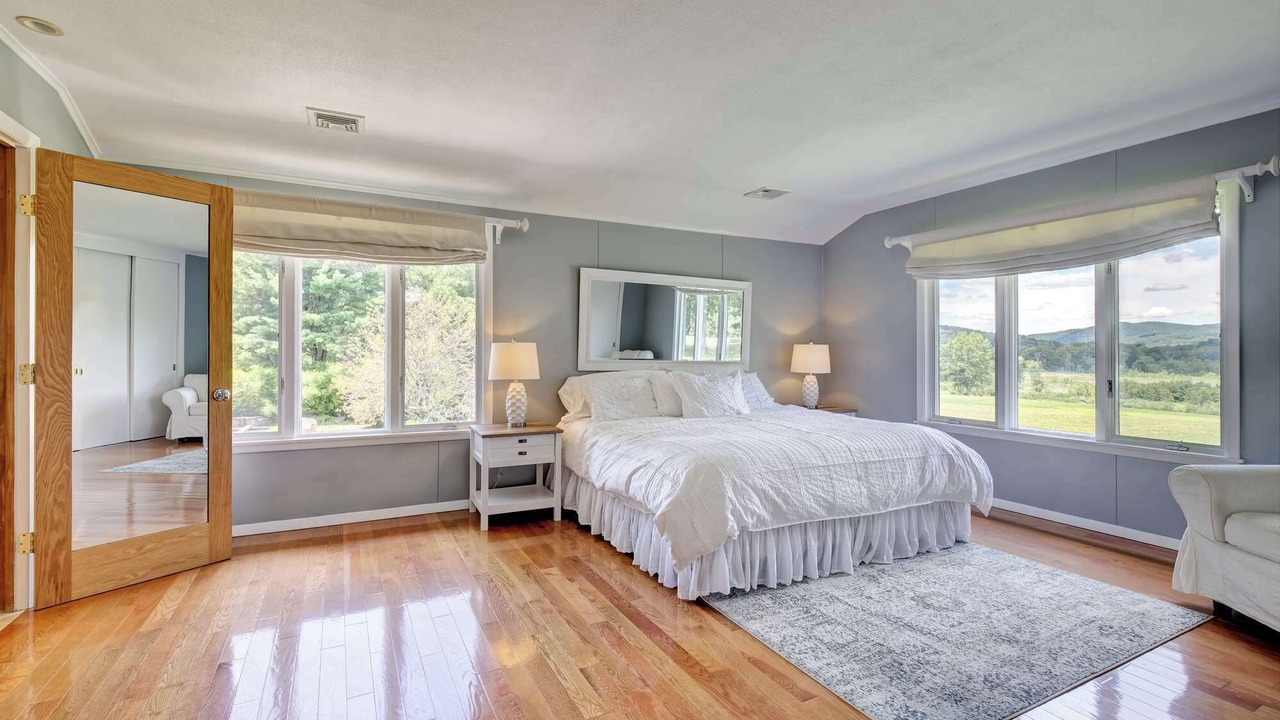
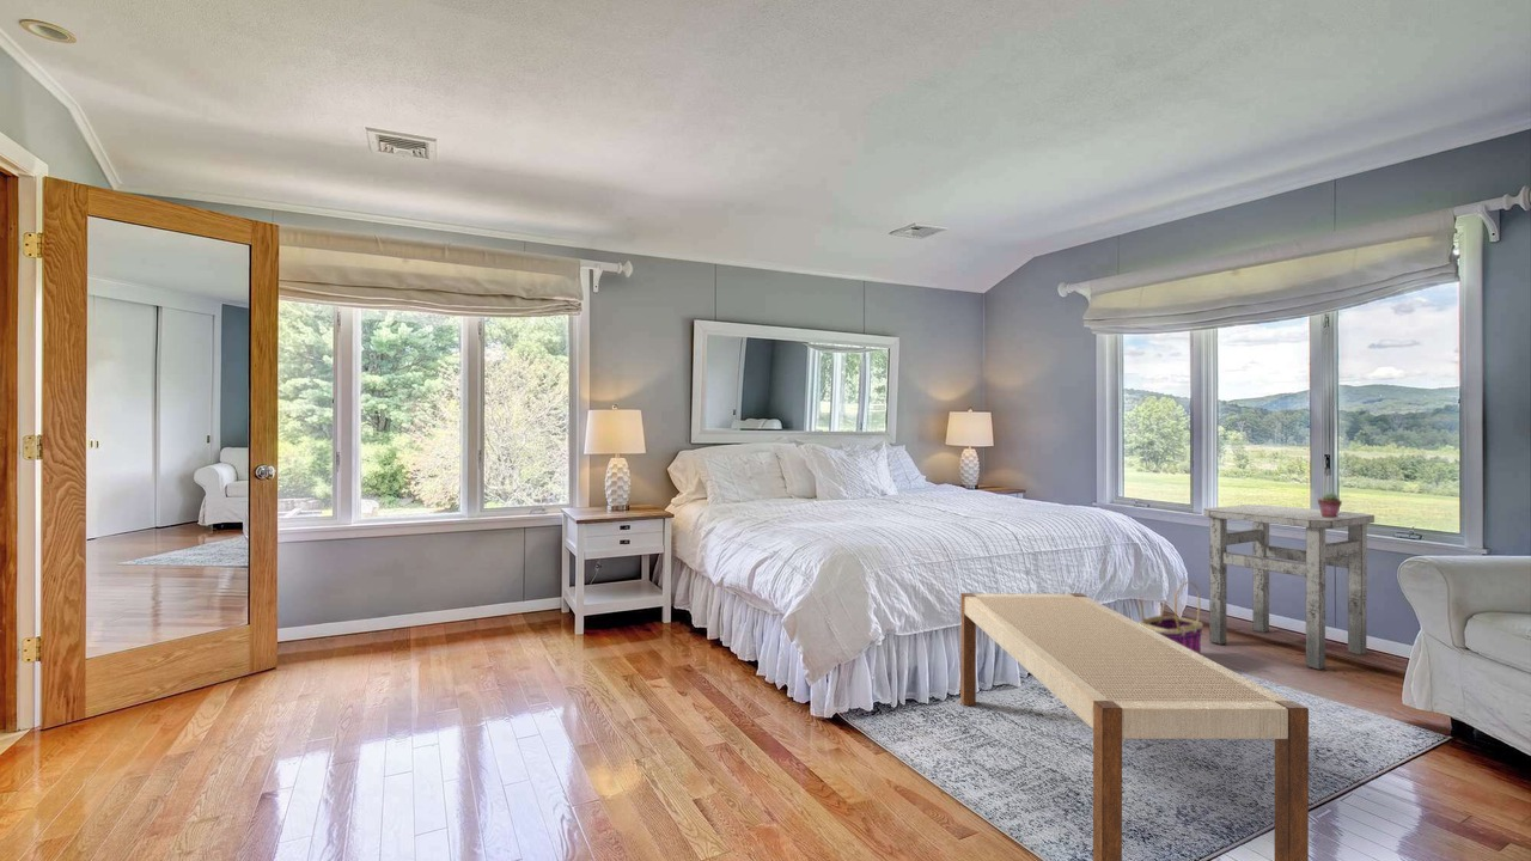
+ potted succulent (1329, 503)
+ basket (1170, 618)
+ bench (1088, 704)
+ side table (1285, 573)
